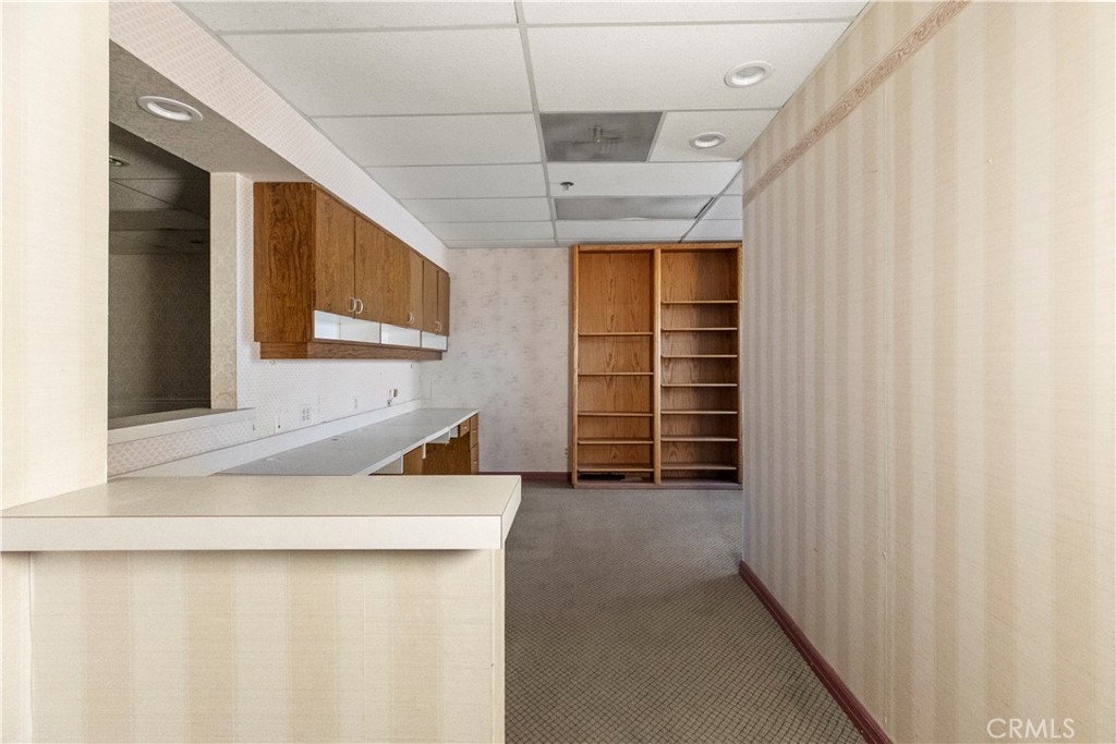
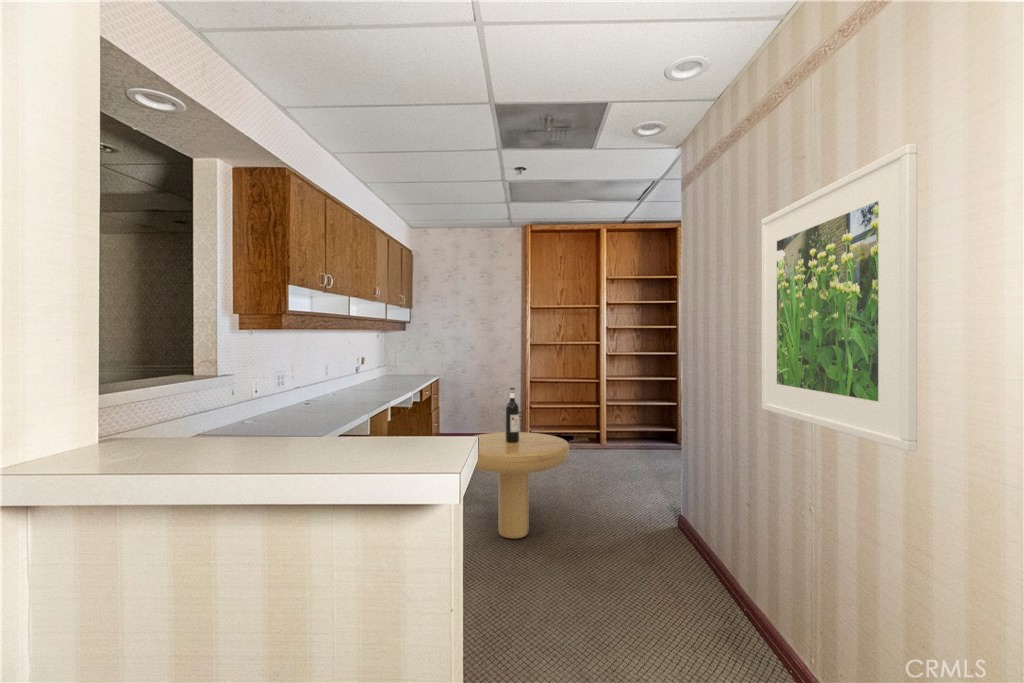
+ dining table (513, 461)
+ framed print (820, 307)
